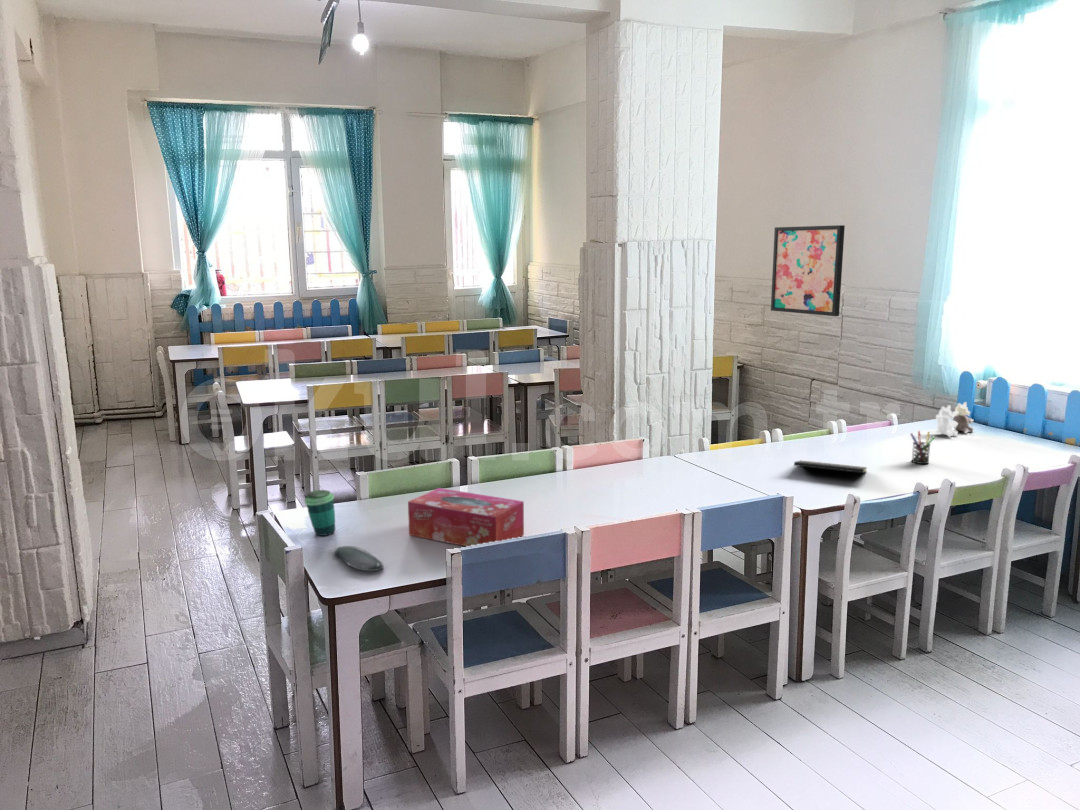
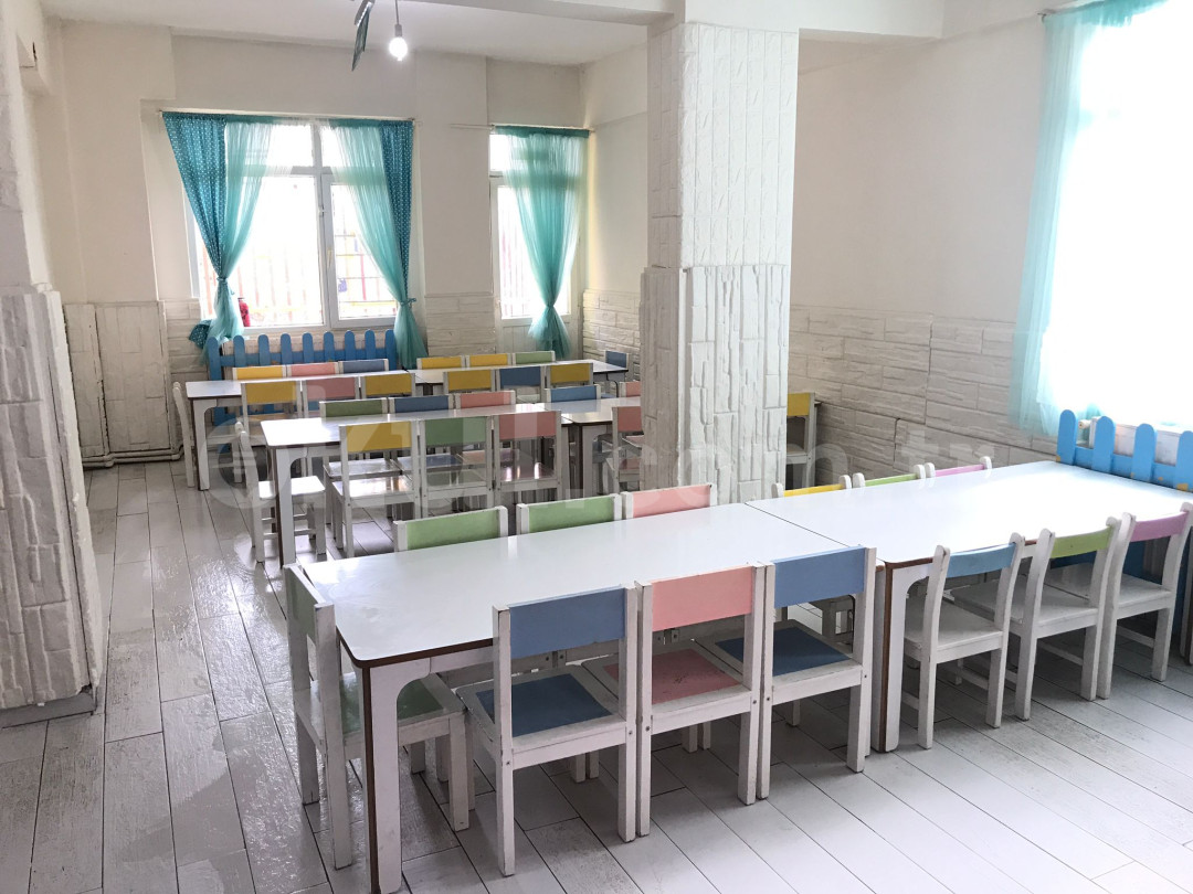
- wall art (805, 270)
- teddy bear (954, 418)
- oval tray (358, 557)
- notepad (830, 466)
- cup (320, 513)
- tissue box (466, 518)
- pen holder (923, 446)
